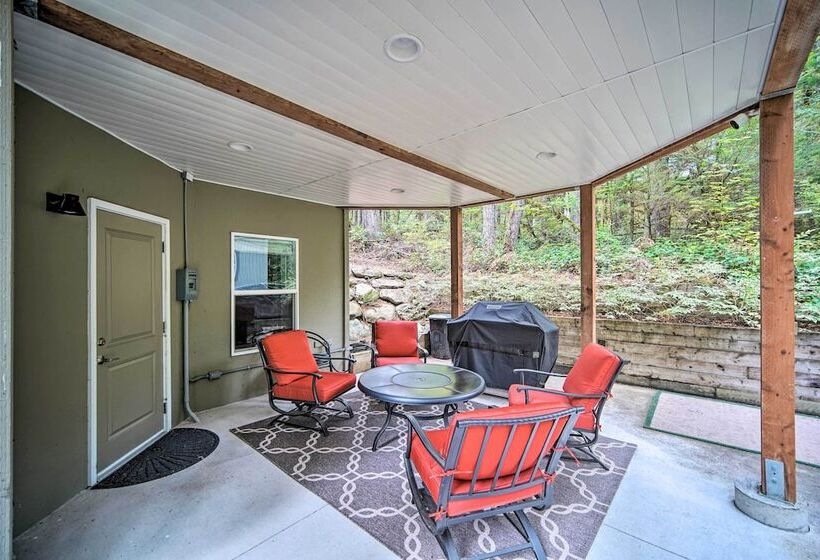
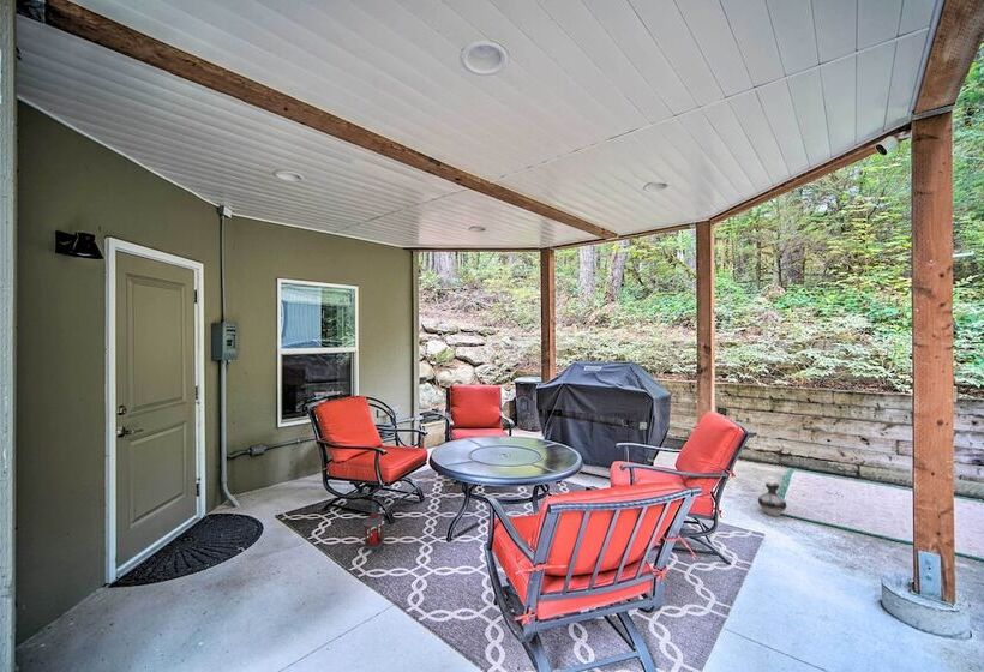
+ ceramic jug (772, 498)
+ lantern (373, 524)
